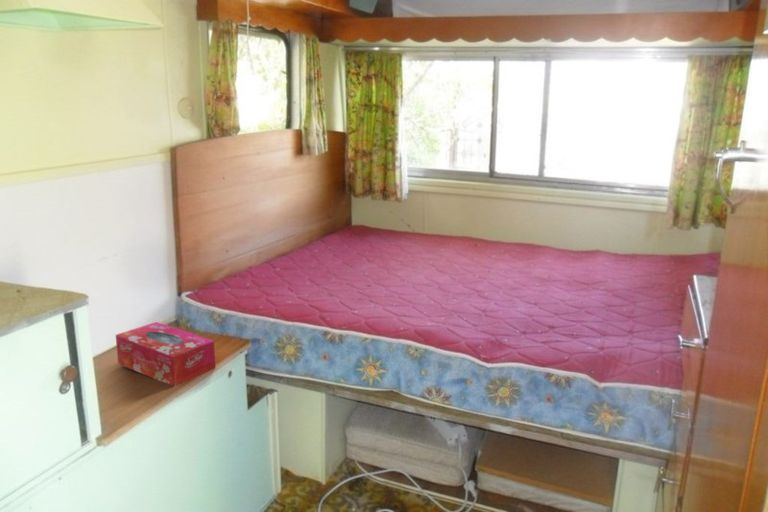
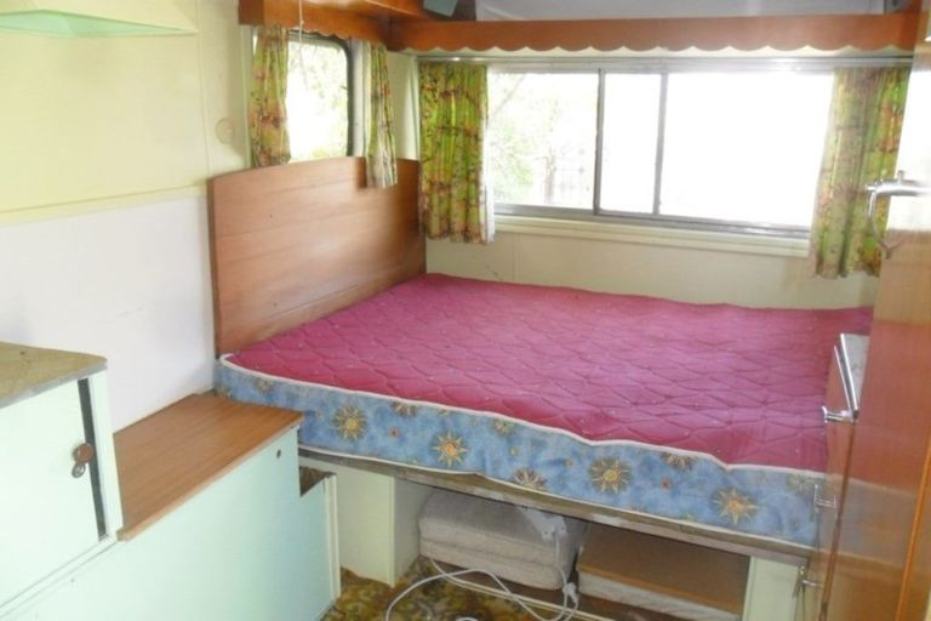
- tissue box (165, 352)
